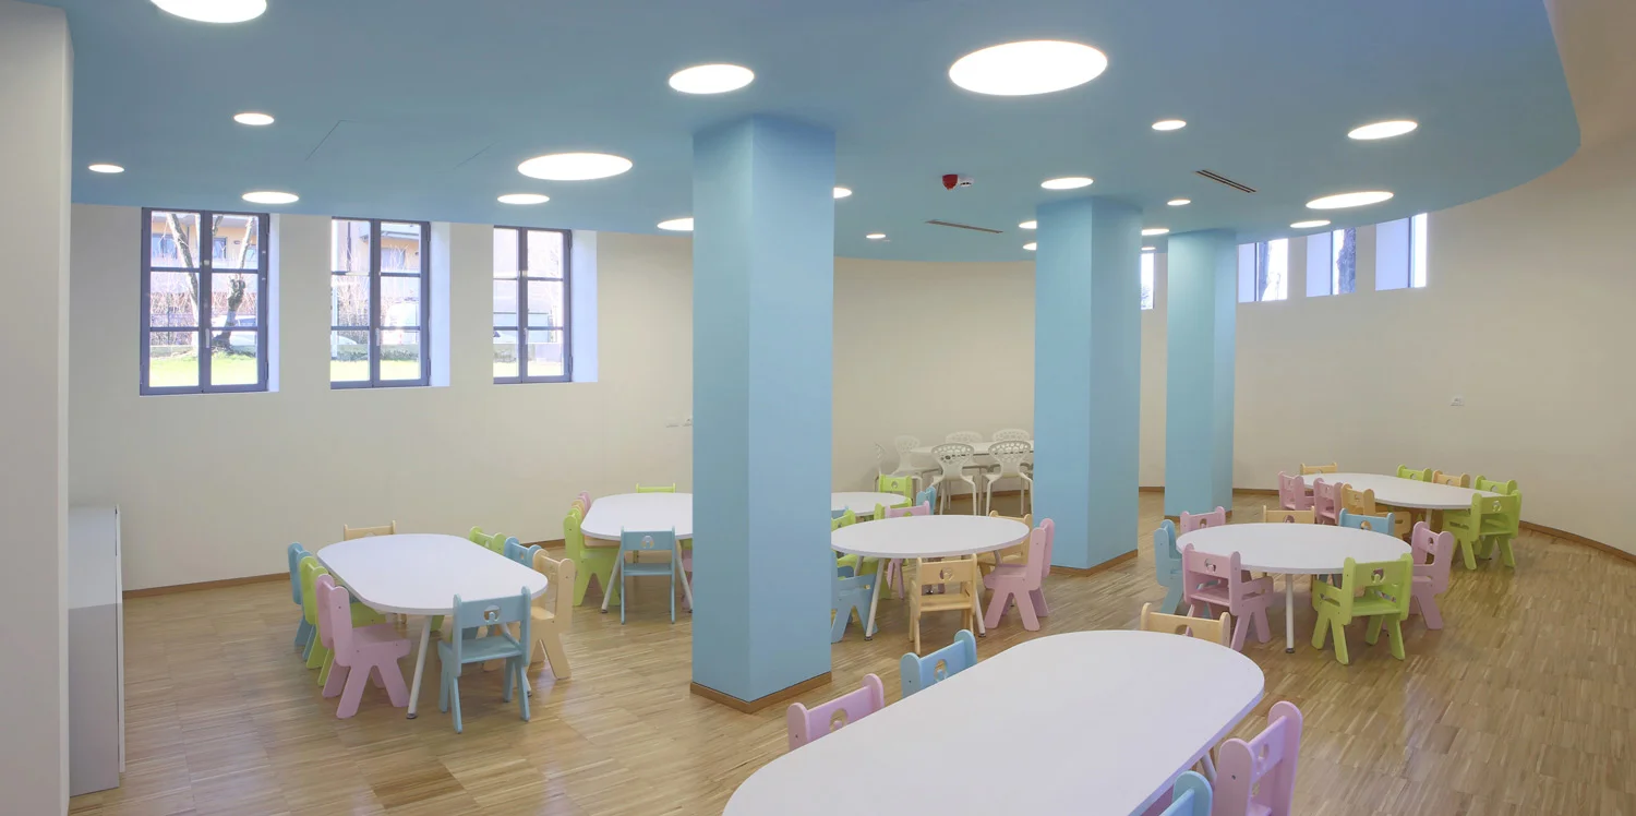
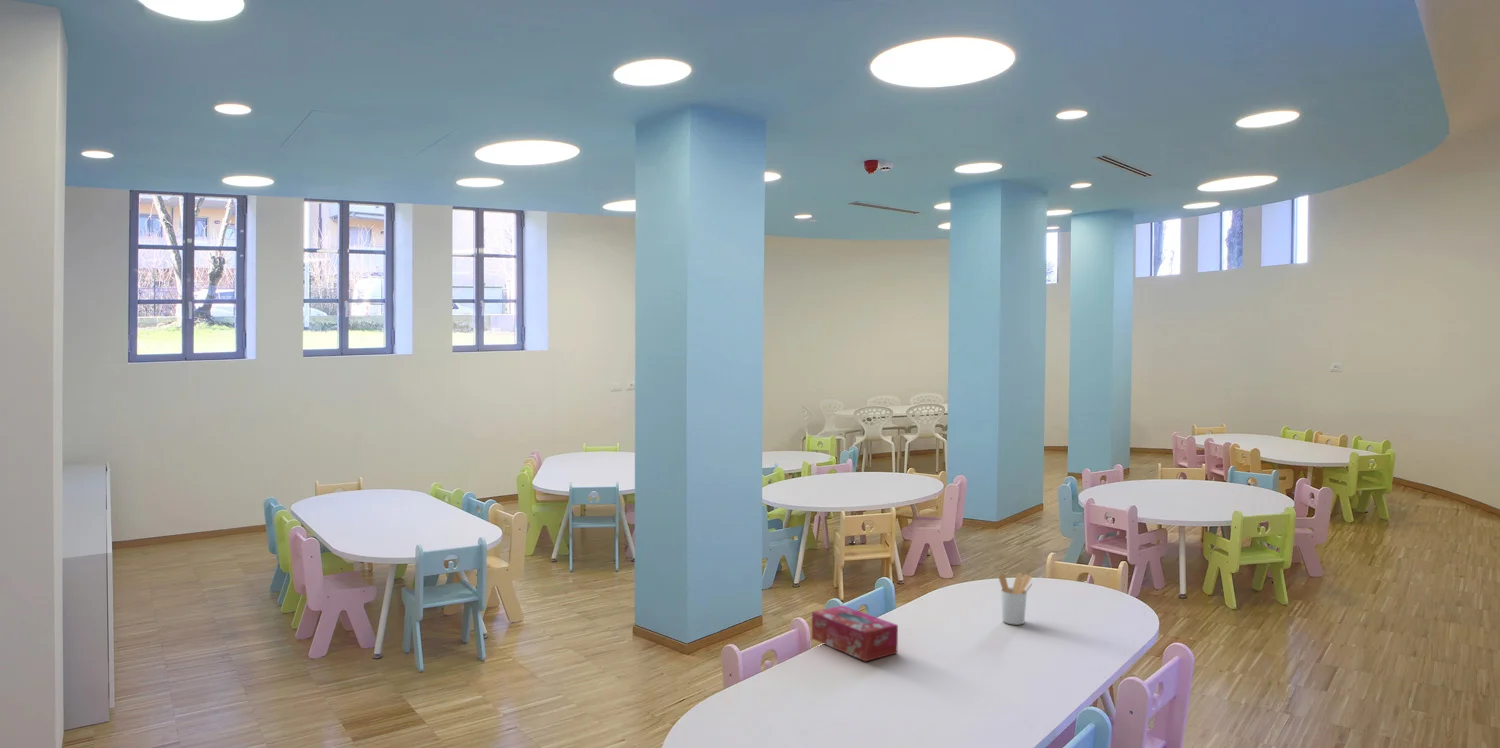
+ utensil holder (1016, 597)
+ tissue box (853, 632)
